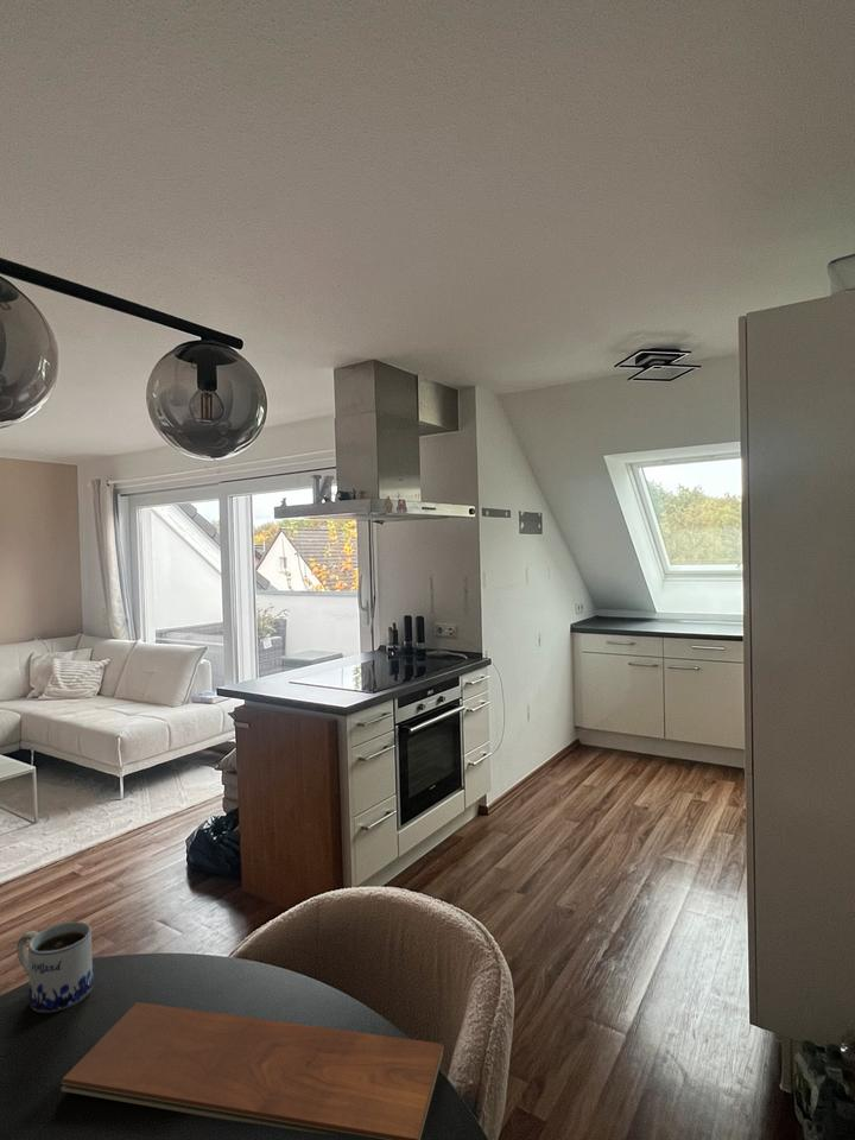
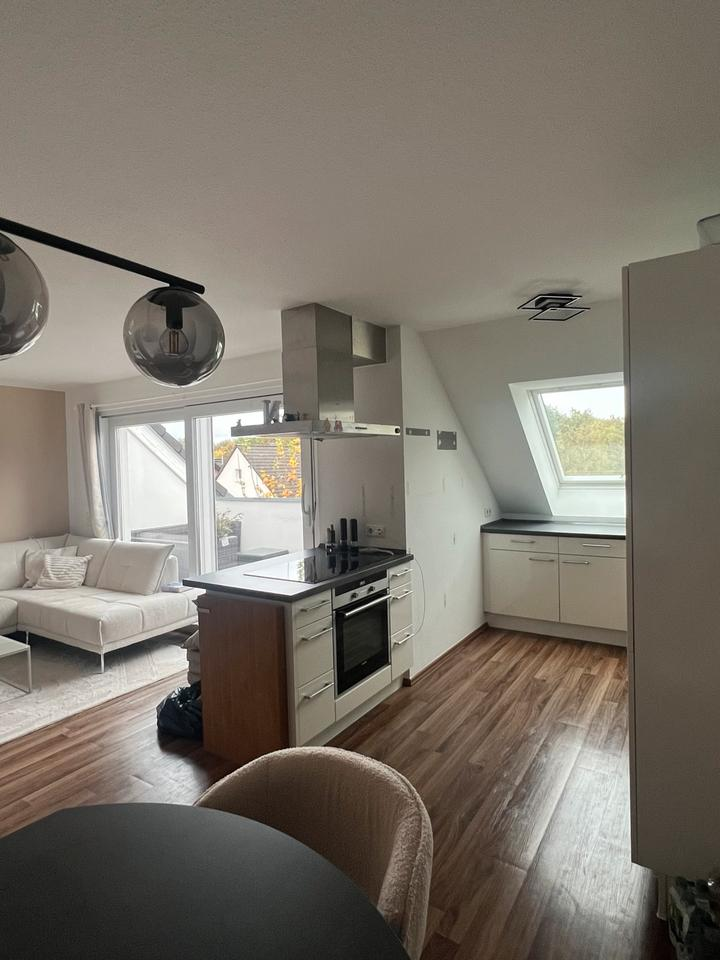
- mug (53, 963)
- chopping board (258, 1065)
